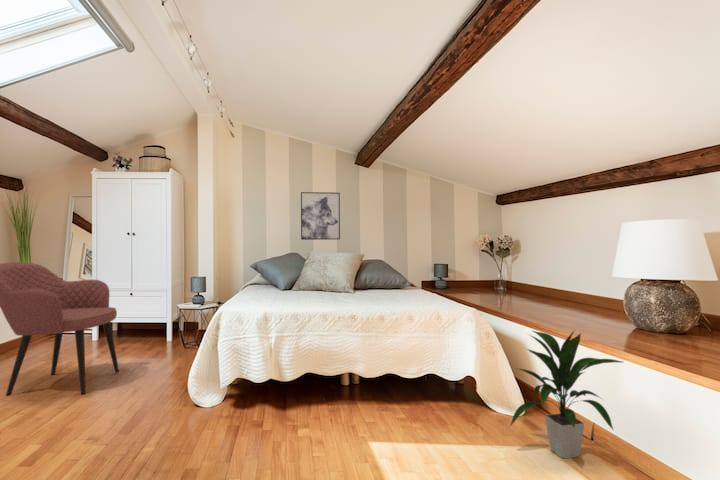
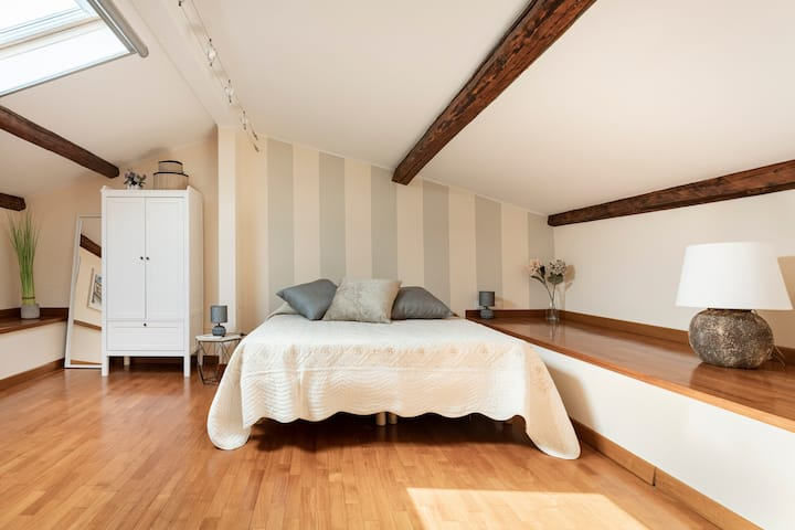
- armchair (59, 322)
- wall art (320, 216)
- indoor plant (558, 388)
